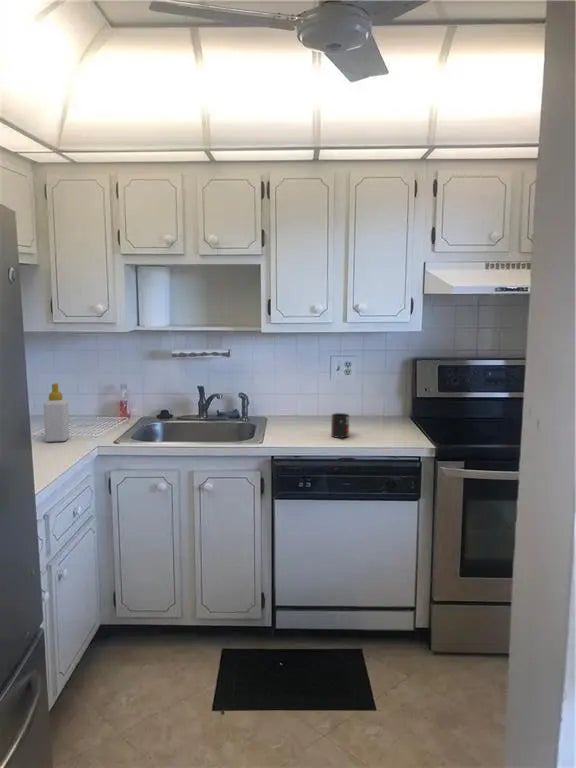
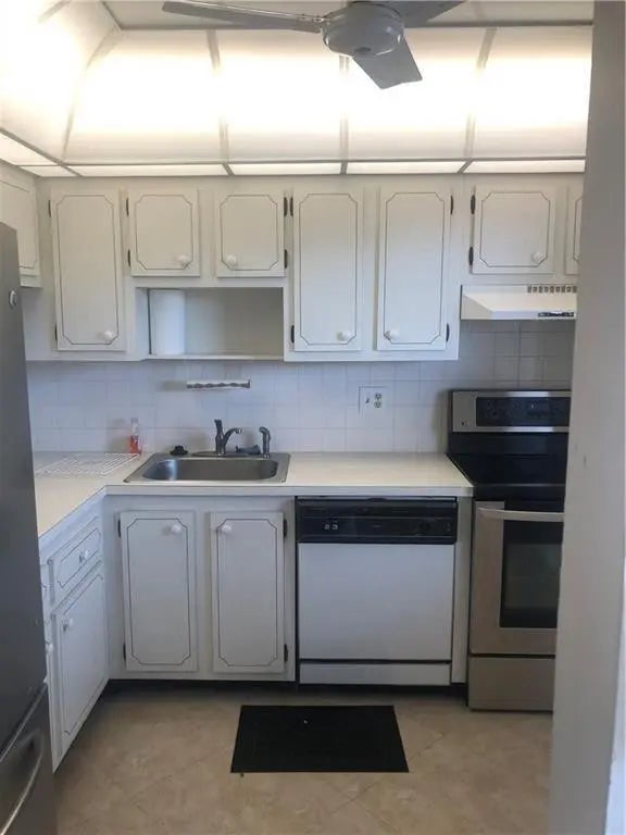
- mug (340, 426)
- soap bottle (56, 412)
